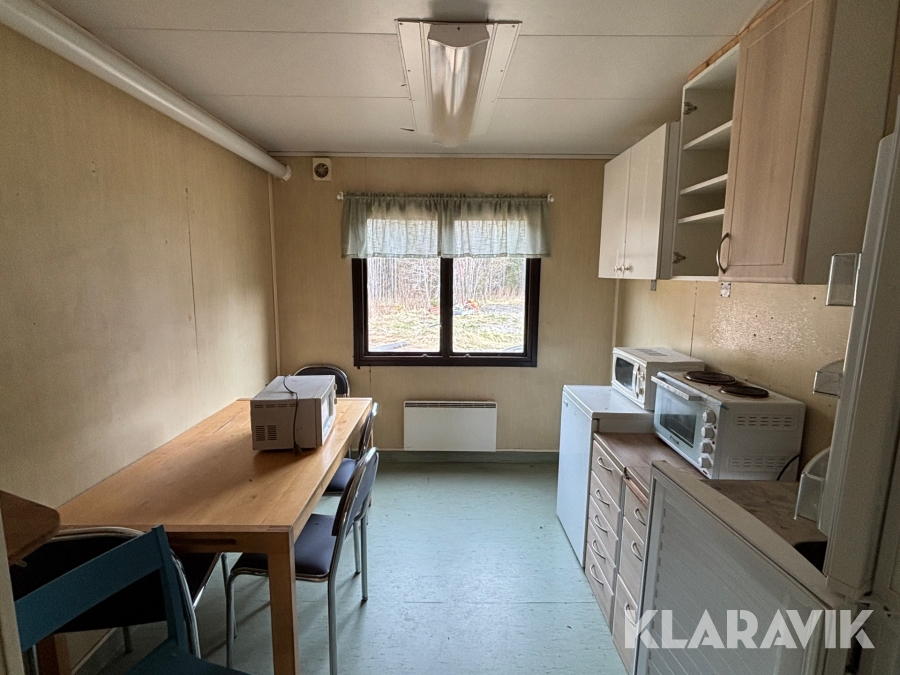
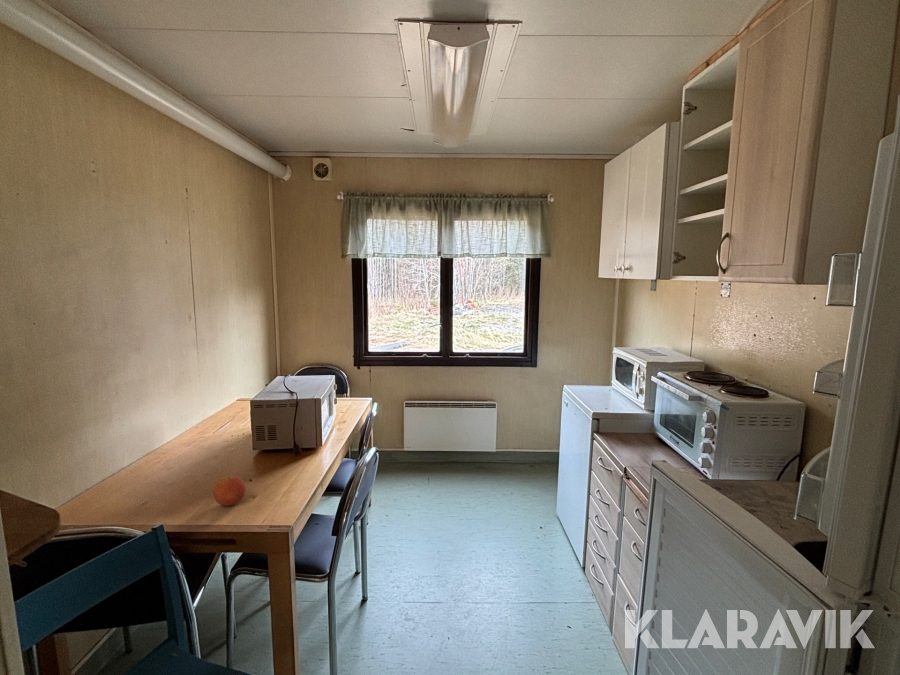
+ fruit (229, 489)
